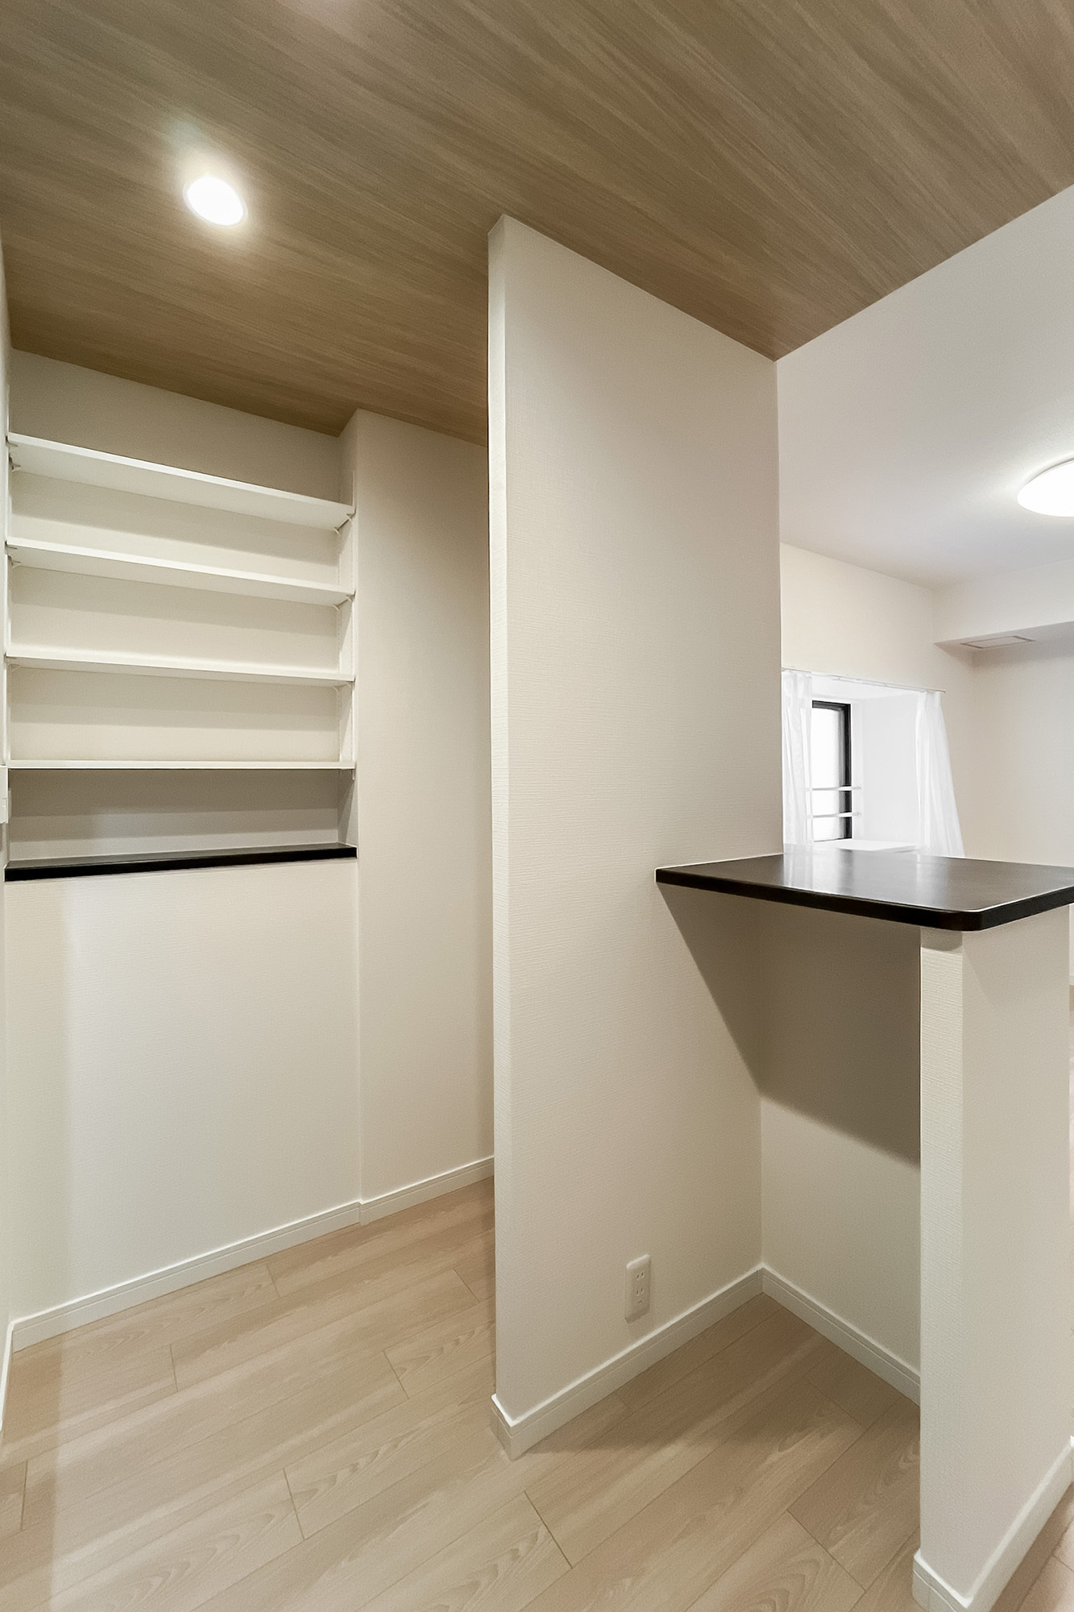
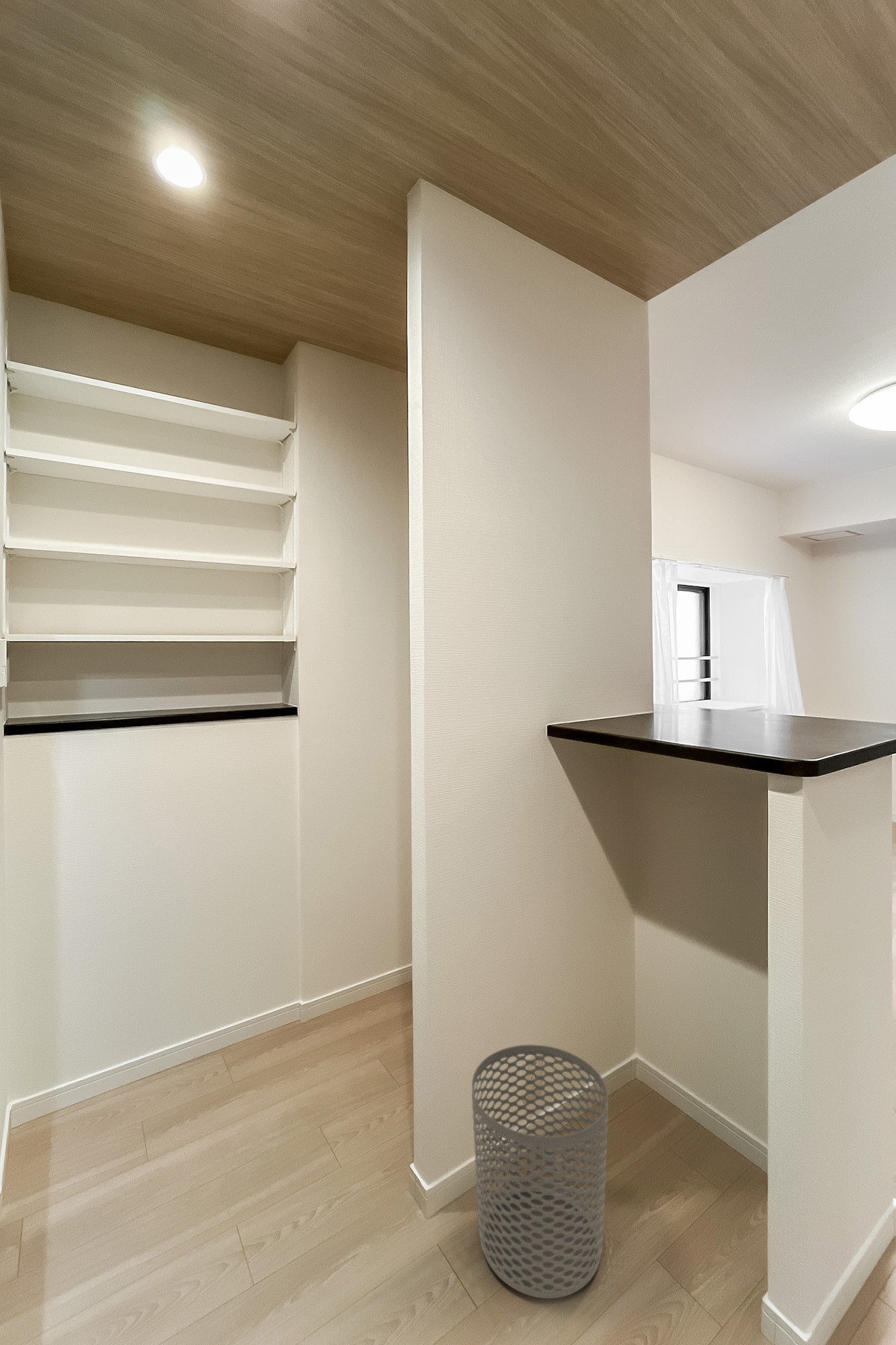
+ waste bin (539, 1163)
